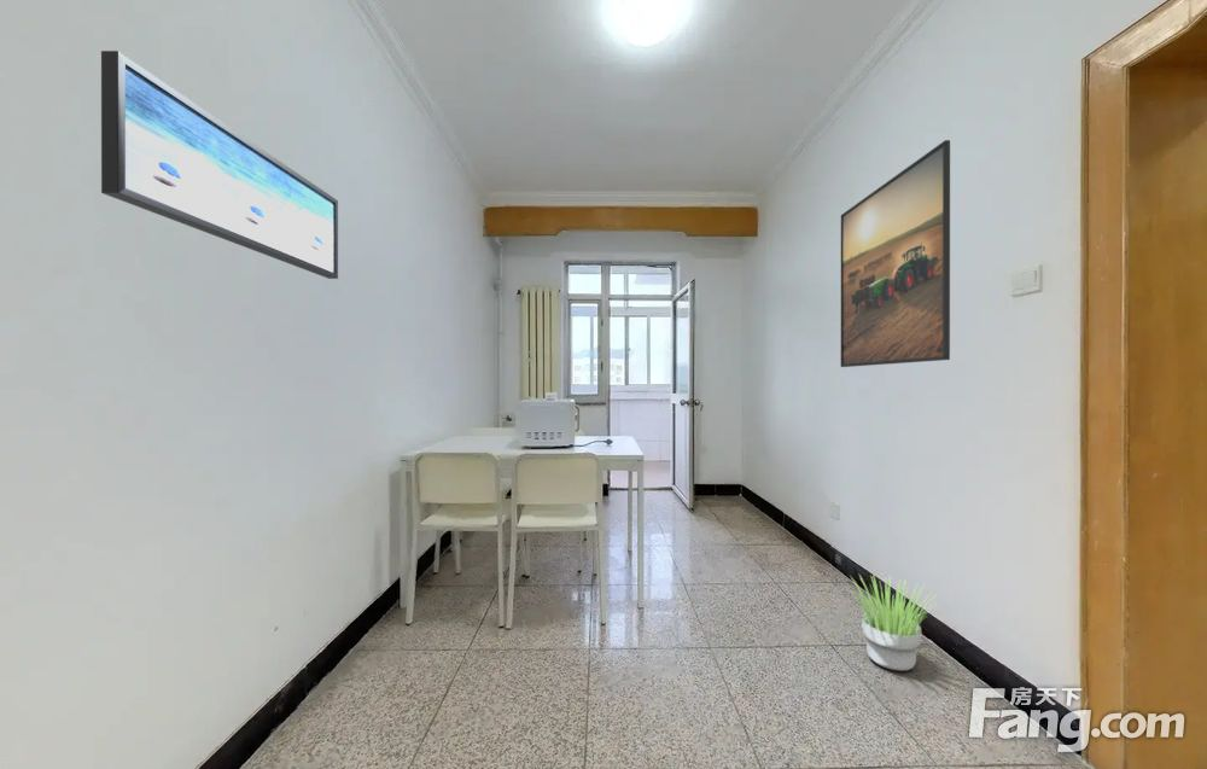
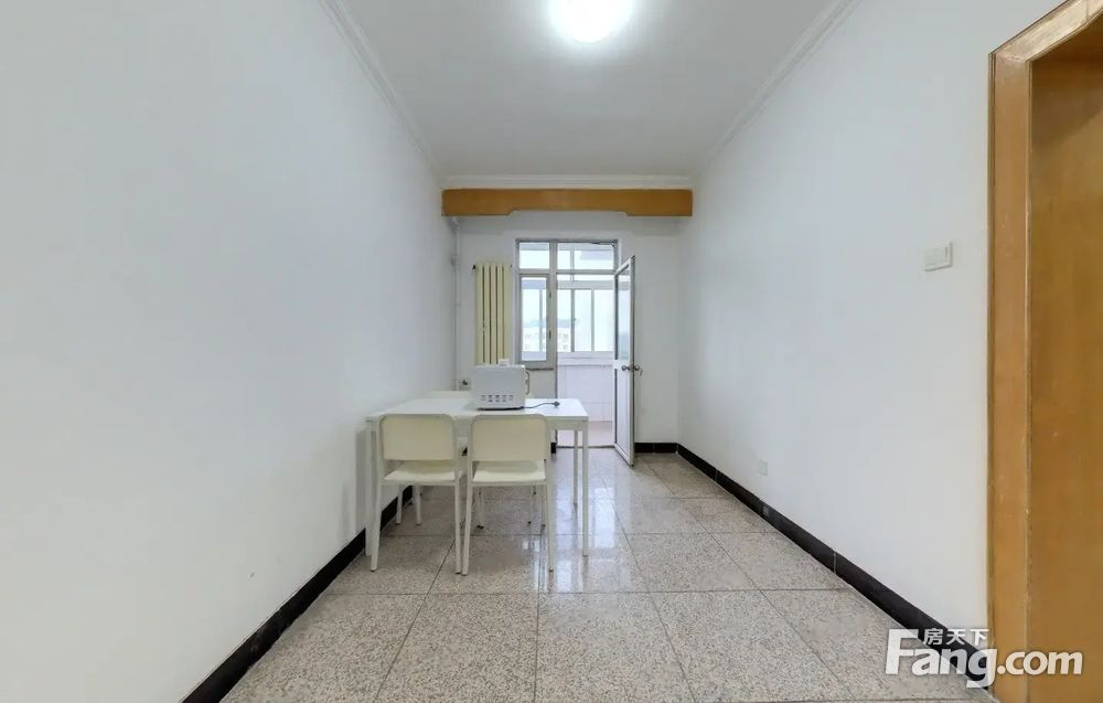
- wall art (253, 197)
- potted plant (891, 625)
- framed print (885, 274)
